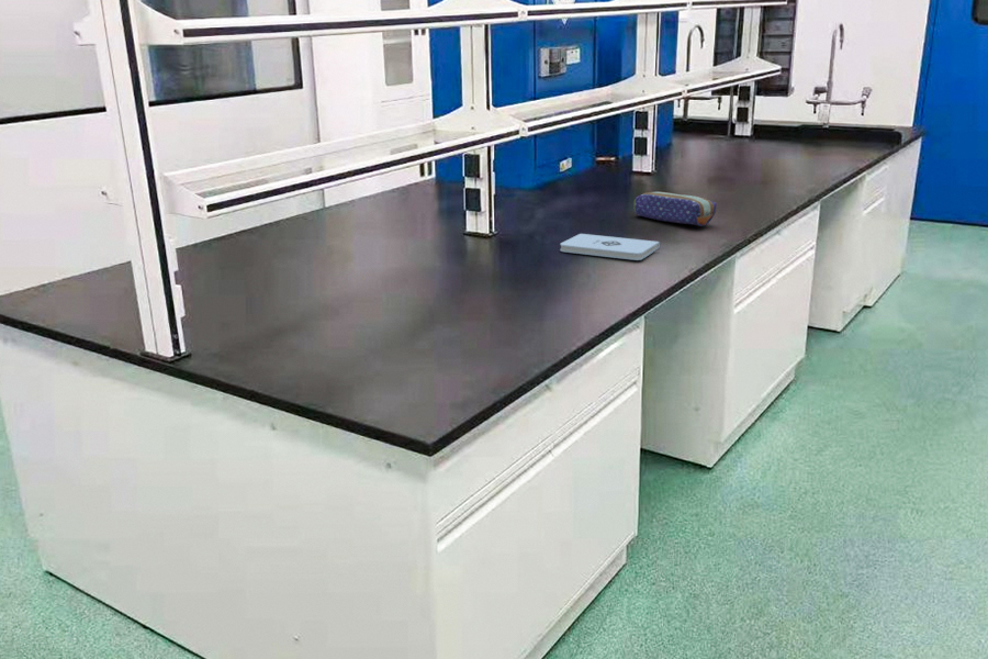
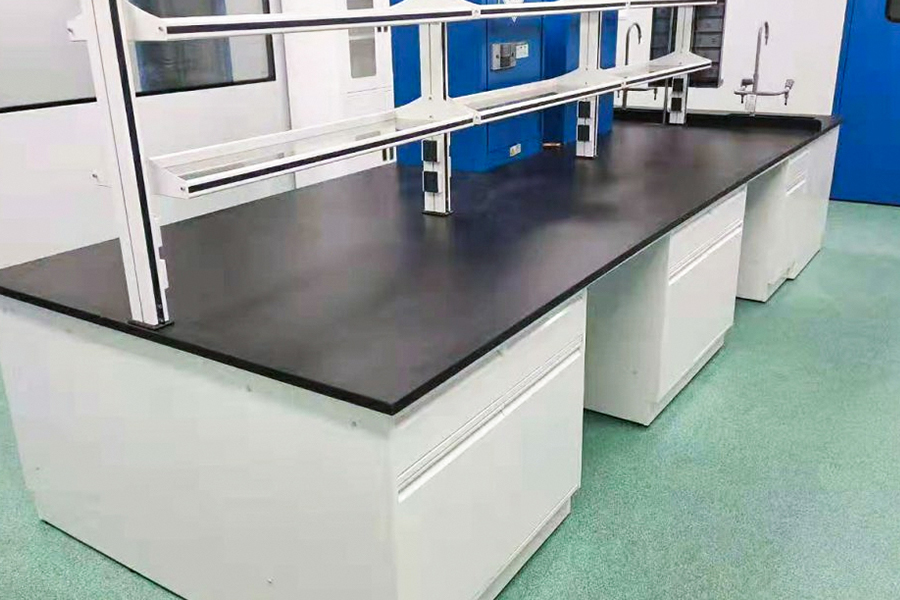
- notepad (608, 246)
- pencil case (674, 206)
